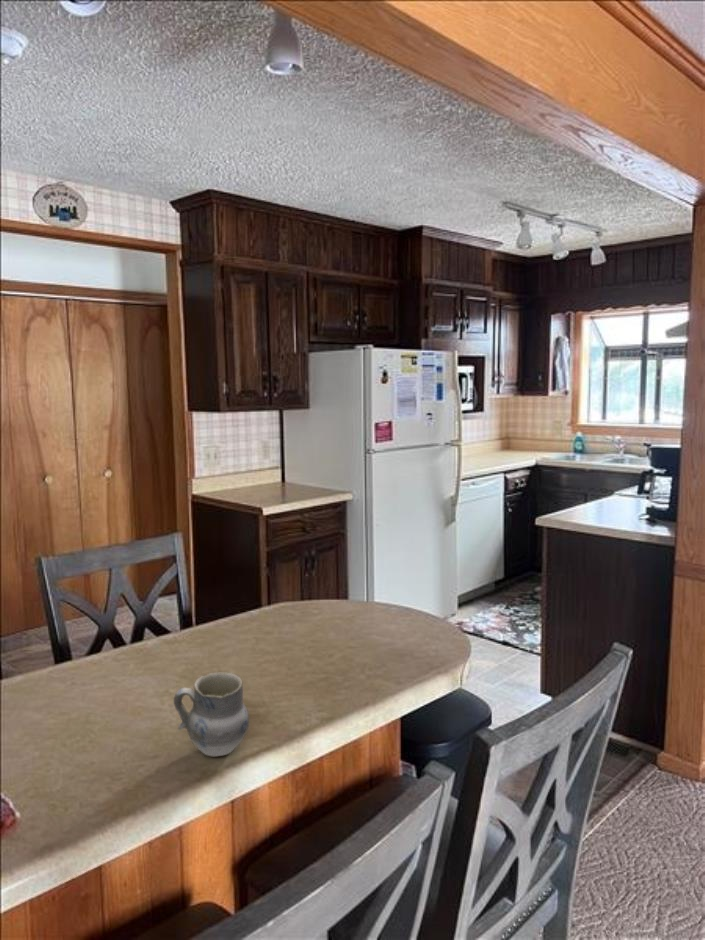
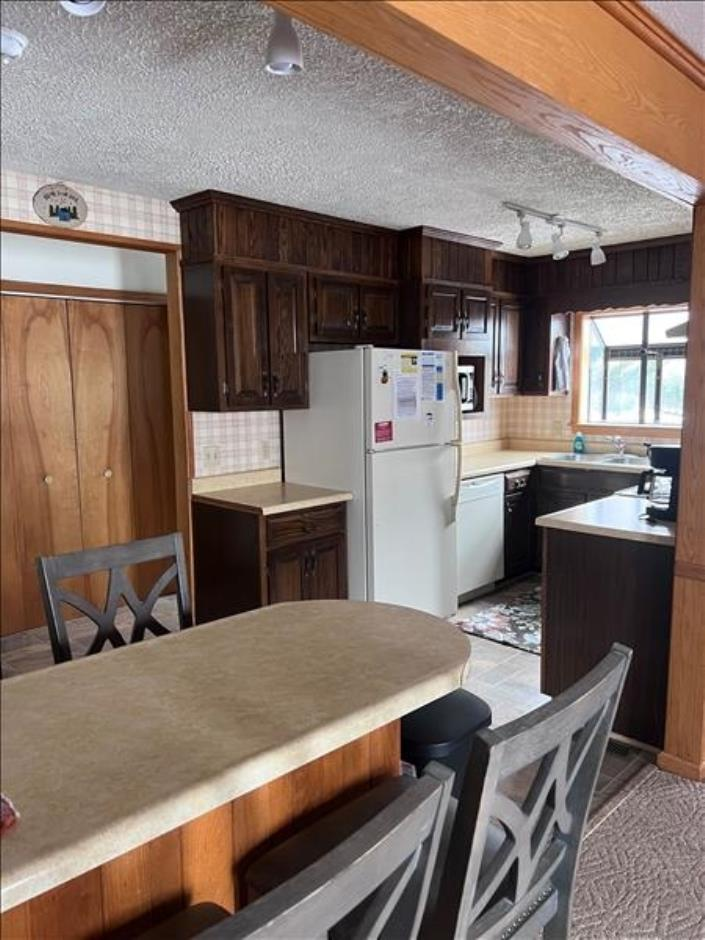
- cup (211, 715)
